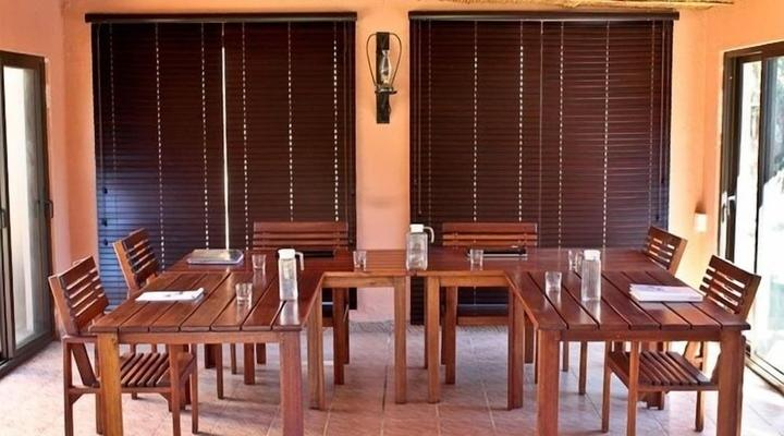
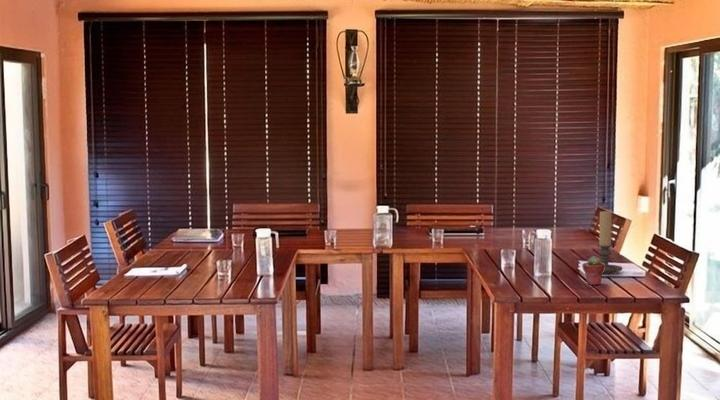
+ candle holder (606, 241)
+ potted succulent (593, 269)
